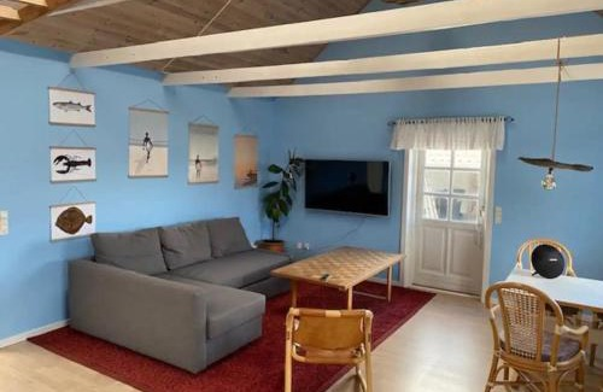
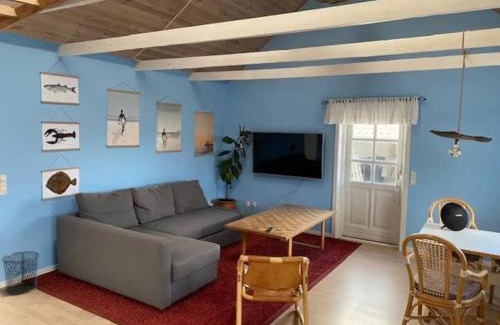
+ waste bin (21, 272)
